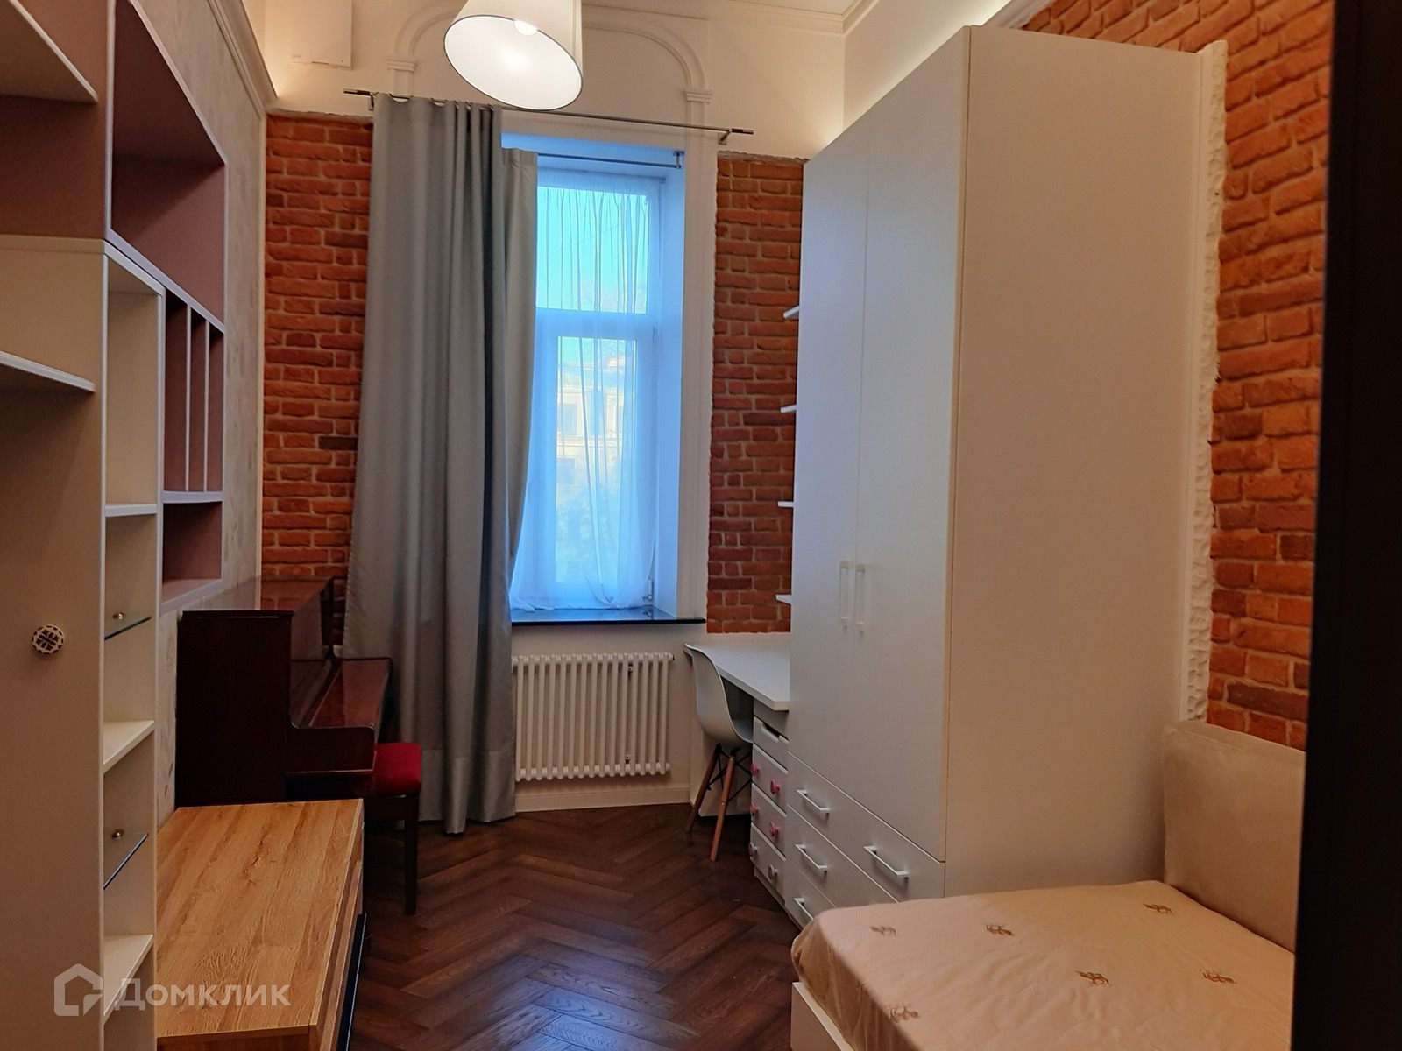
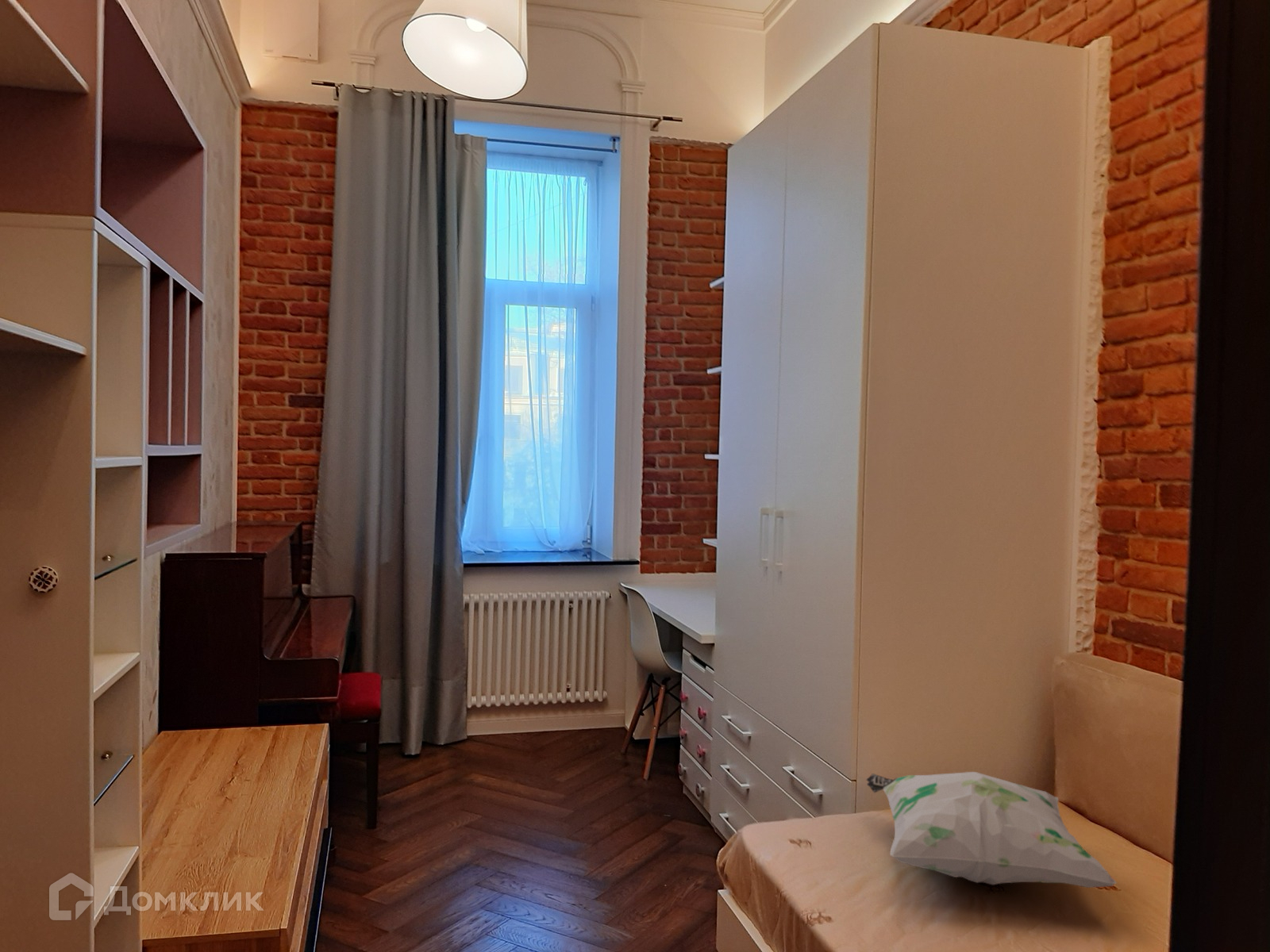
+ decorative pillow (974, 823)
